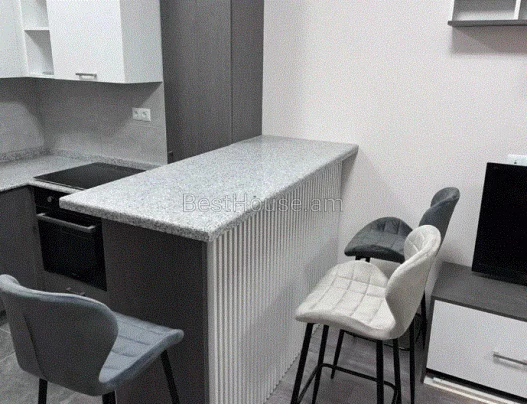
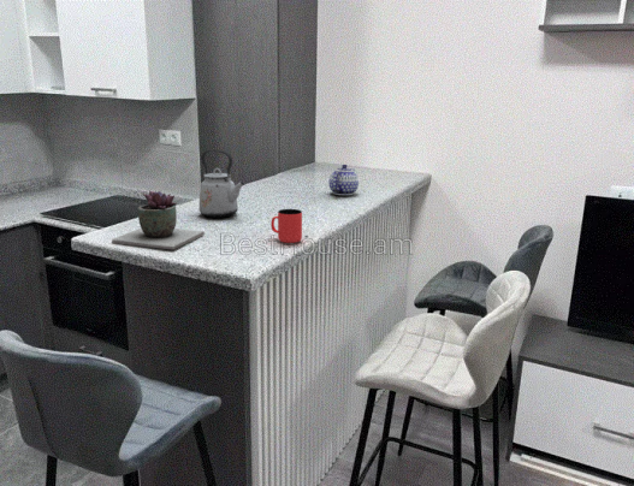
+ cup (285, 225)
+ teapot (343, 179)
+ kettle (223, 183)
+ succulent plant (158, 214)
